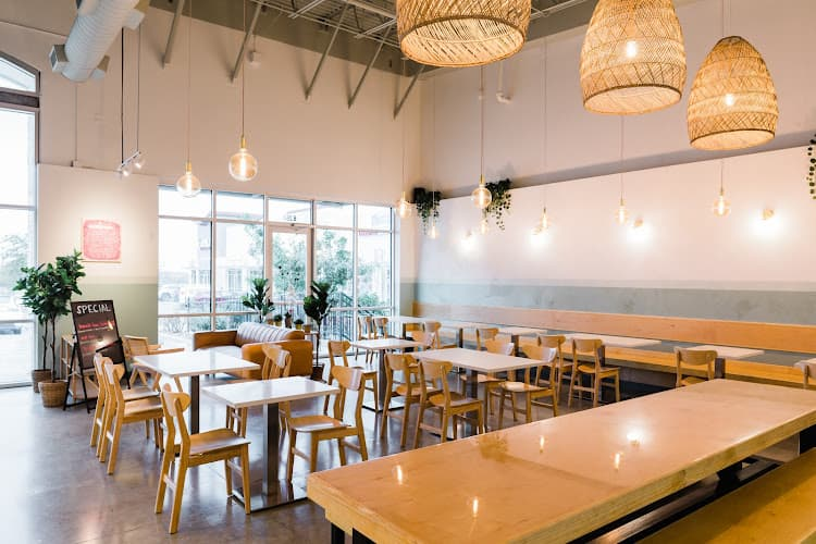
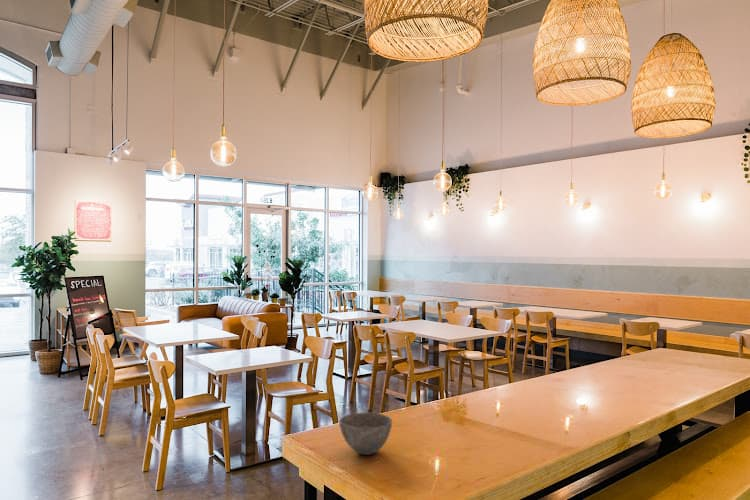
+ bowl (365, 435)
